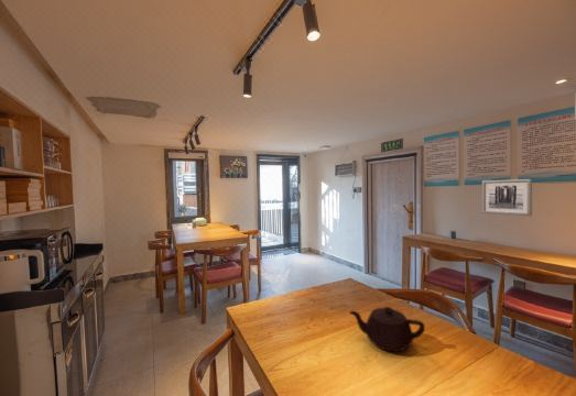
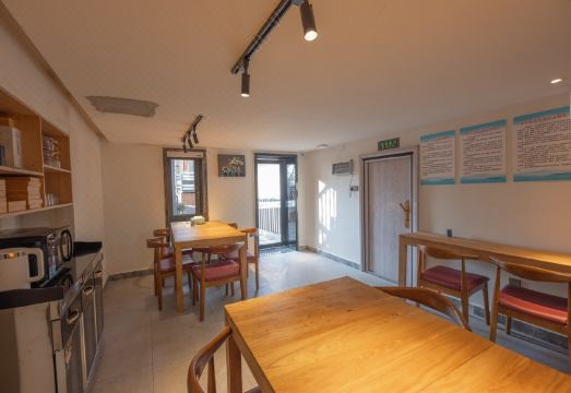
- teapot (385, 324)
- wall art (504, 197)
